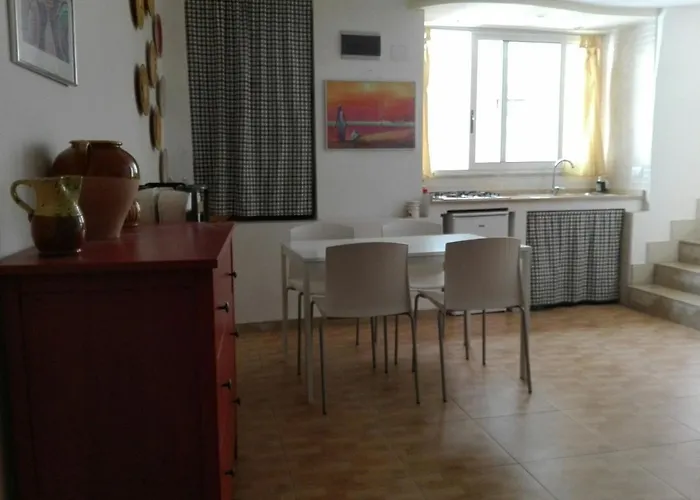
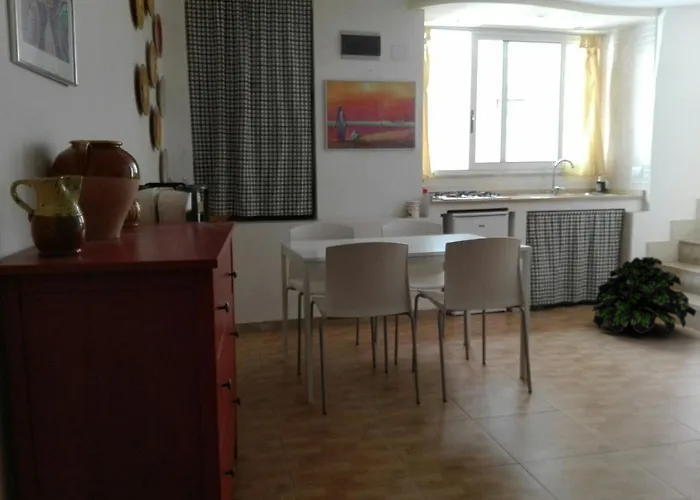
+ potted plant (642, 292)
